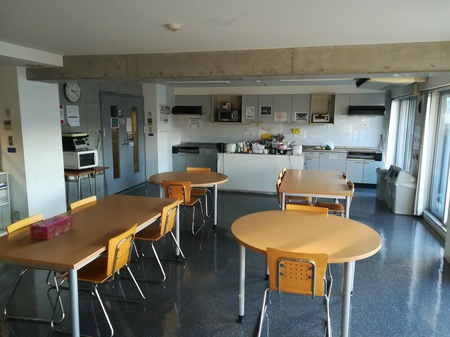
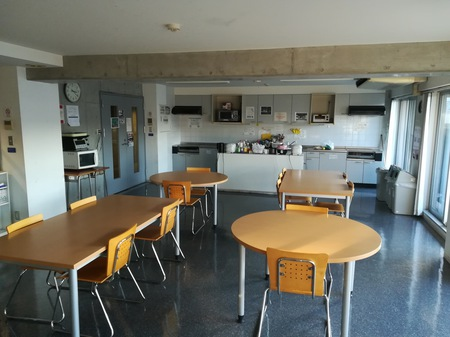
- tissue box (52, 227)
